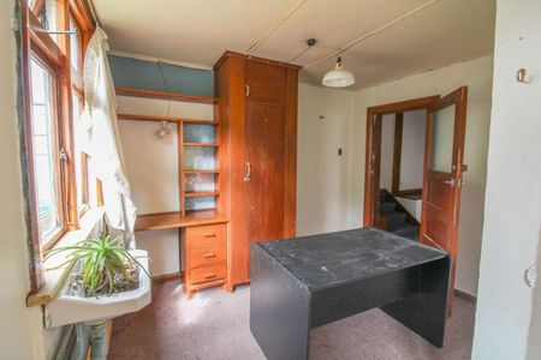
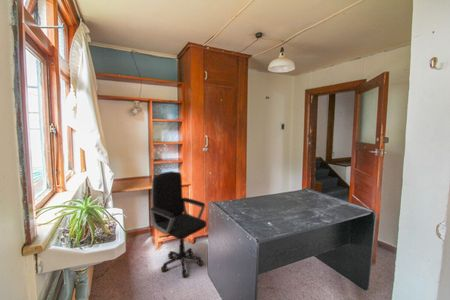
+ office chair (179, 219)
